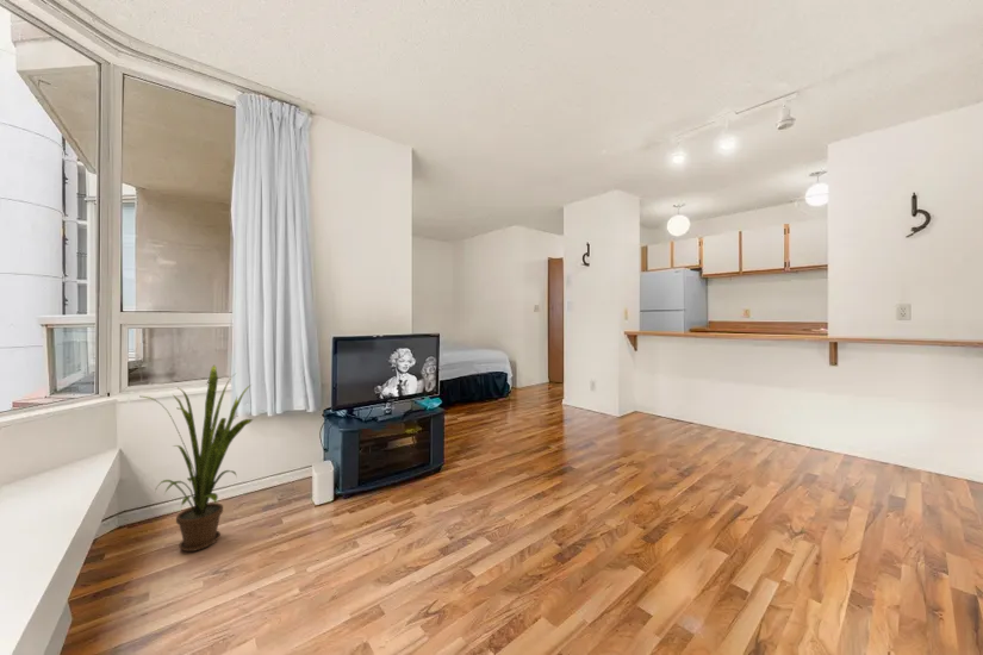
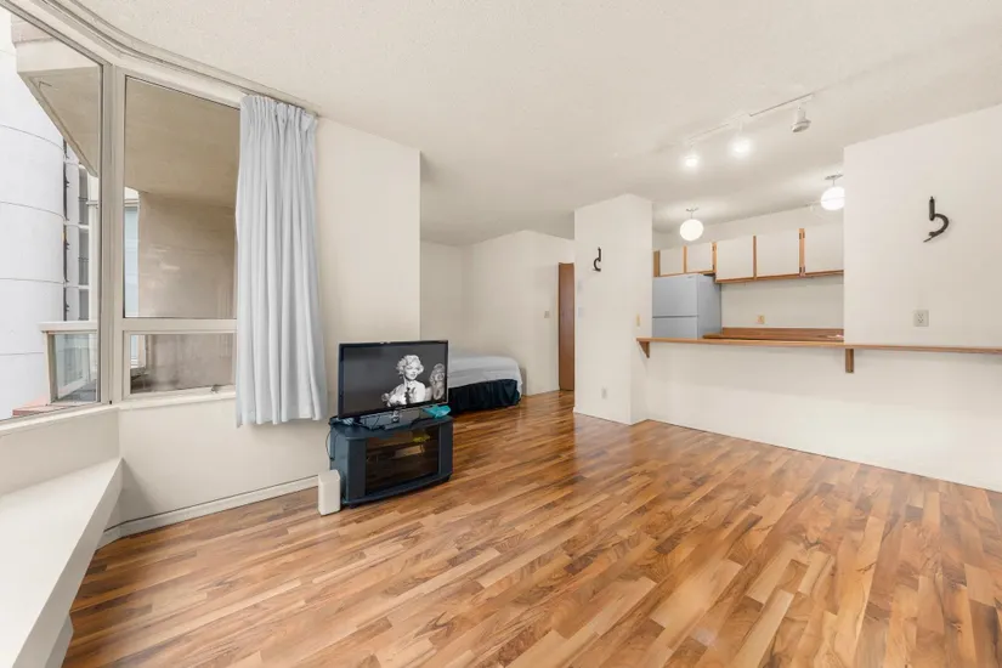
- house plant (198, 454)
